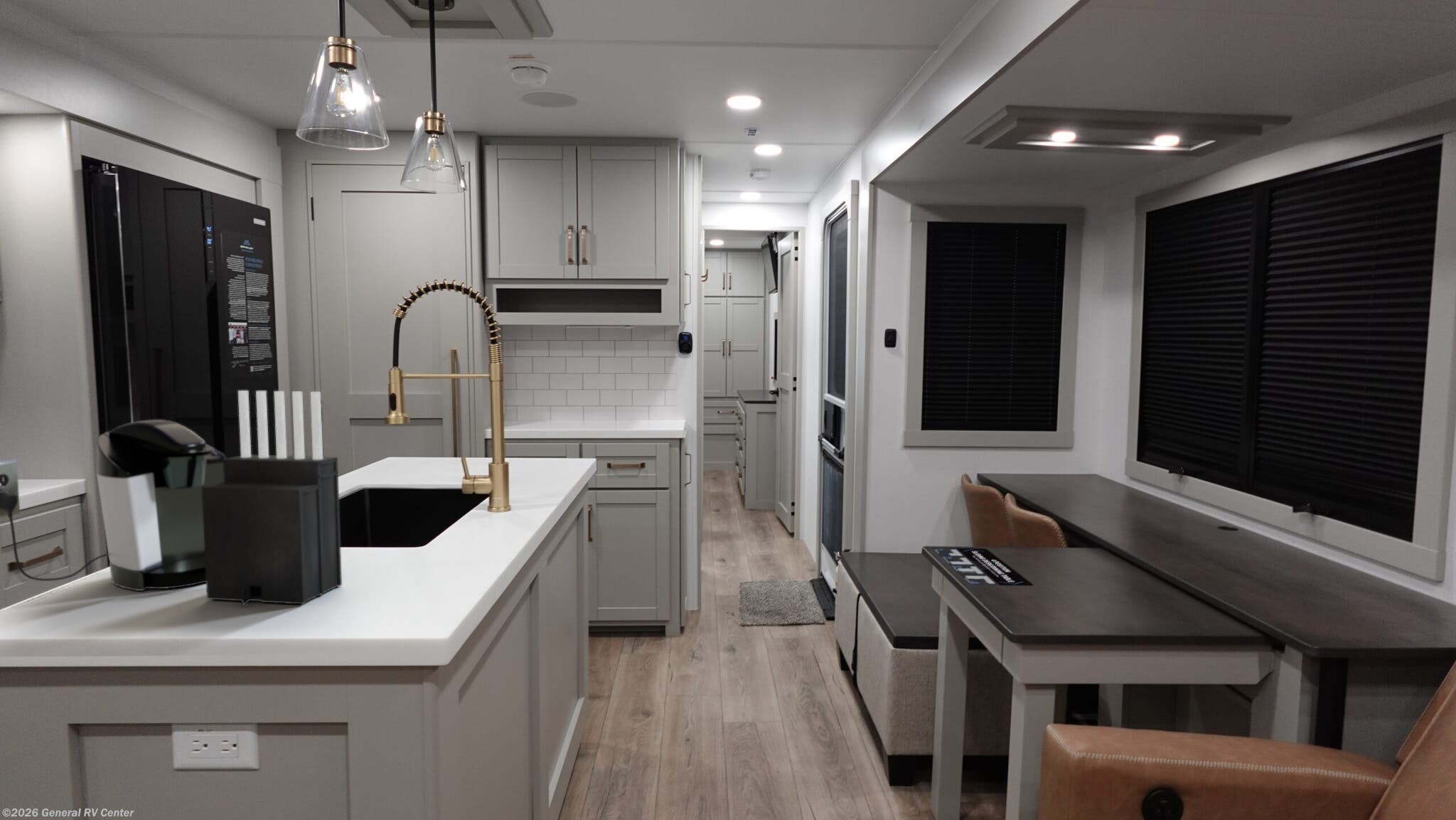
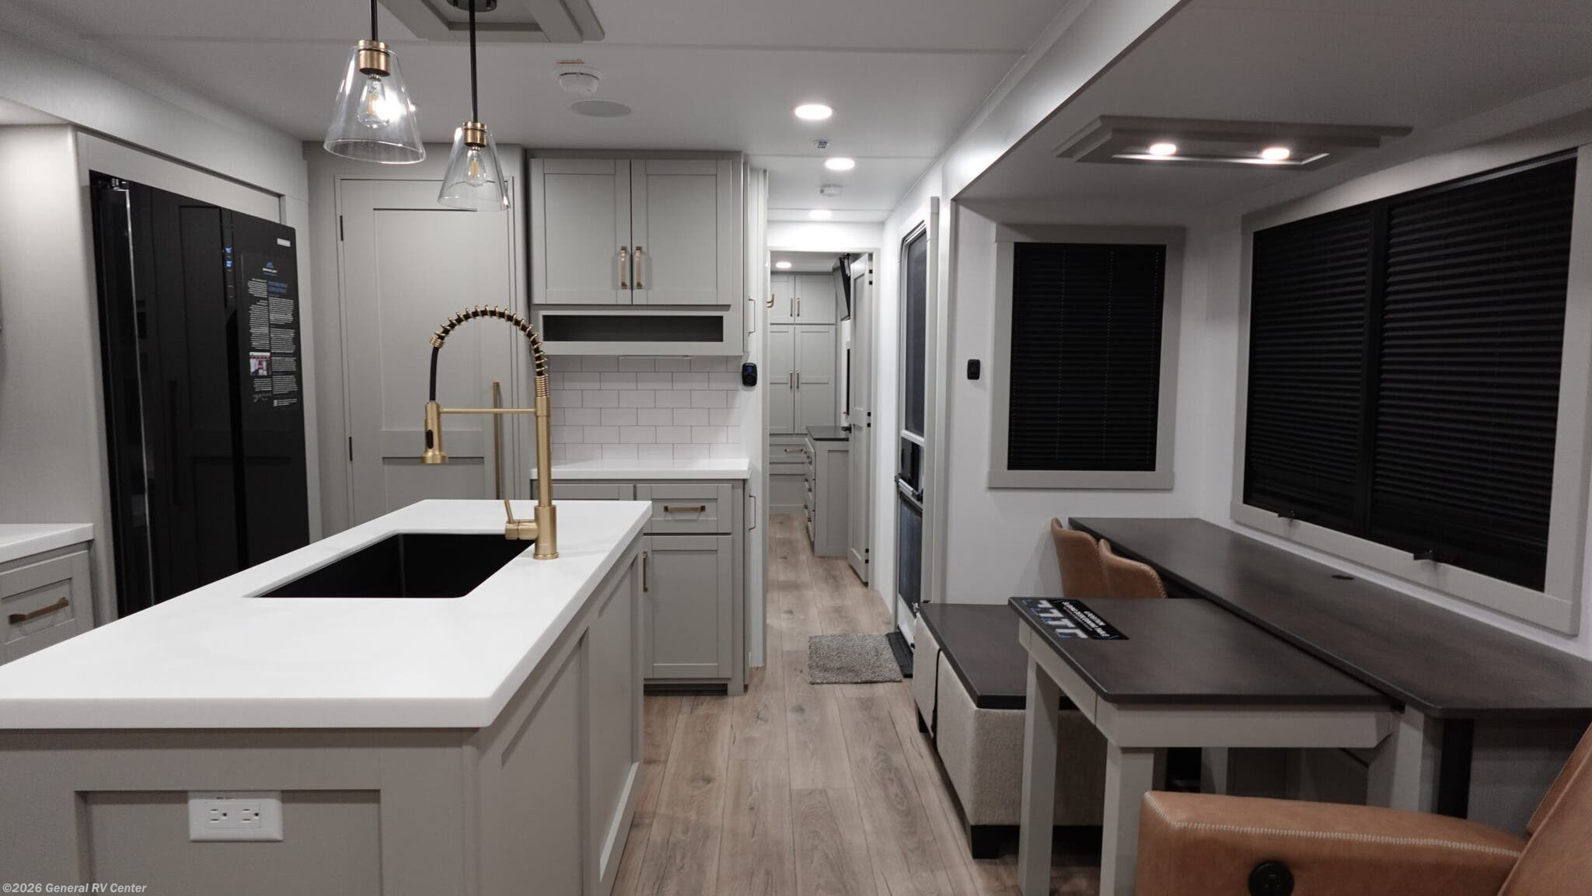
- knife block (267, 494)
- coffee maker (132, 504)
